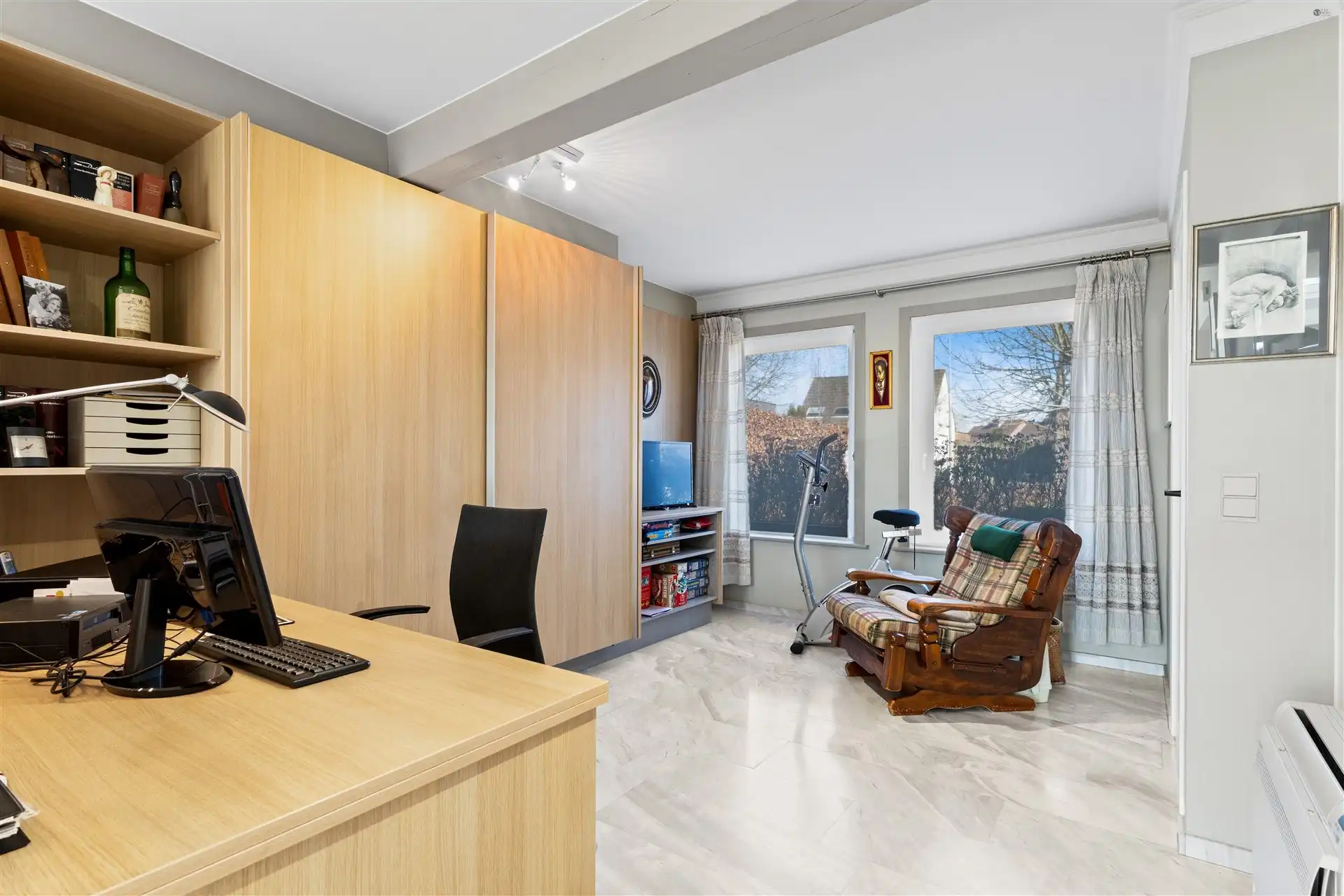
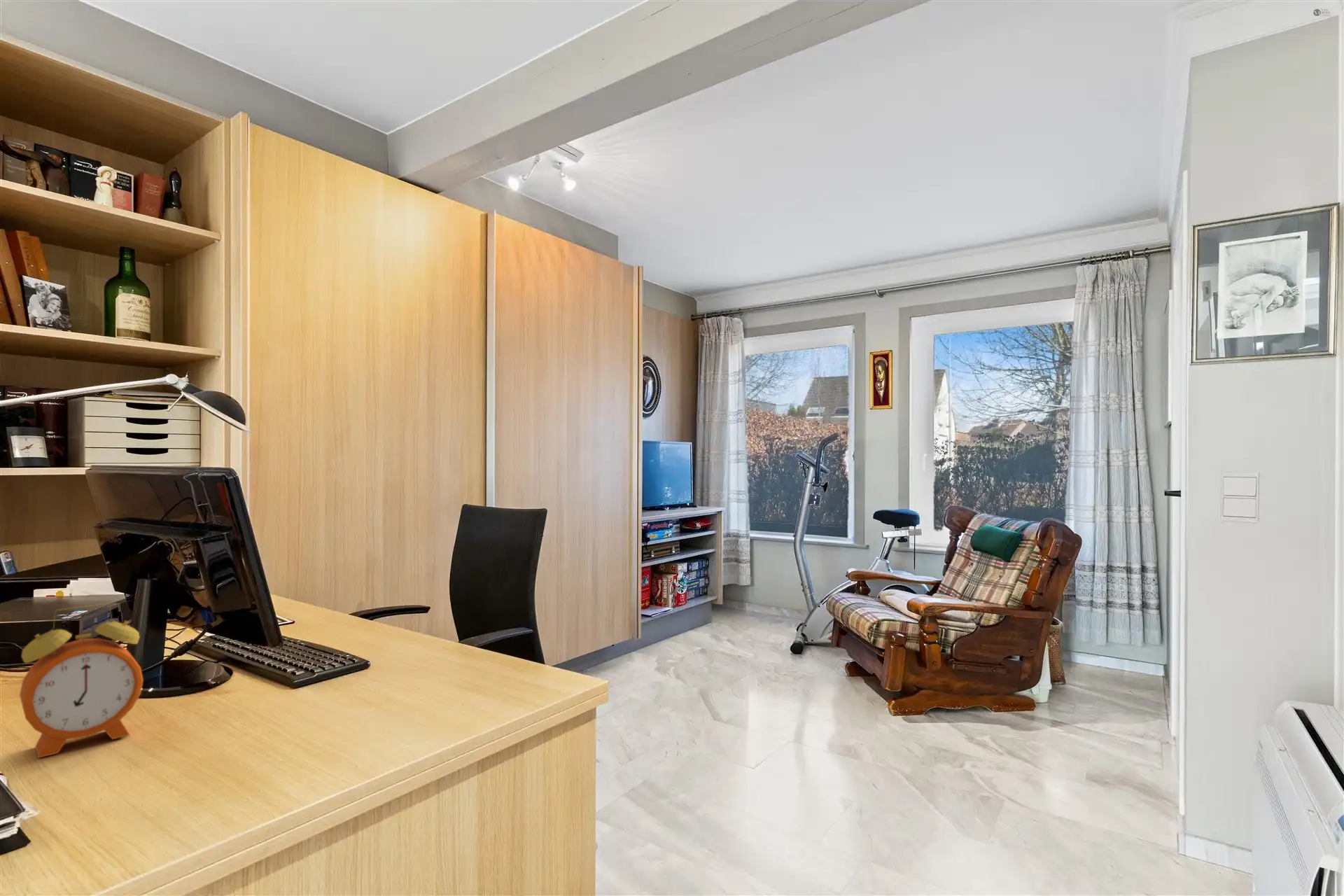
+ alarm clock (83, 673)
